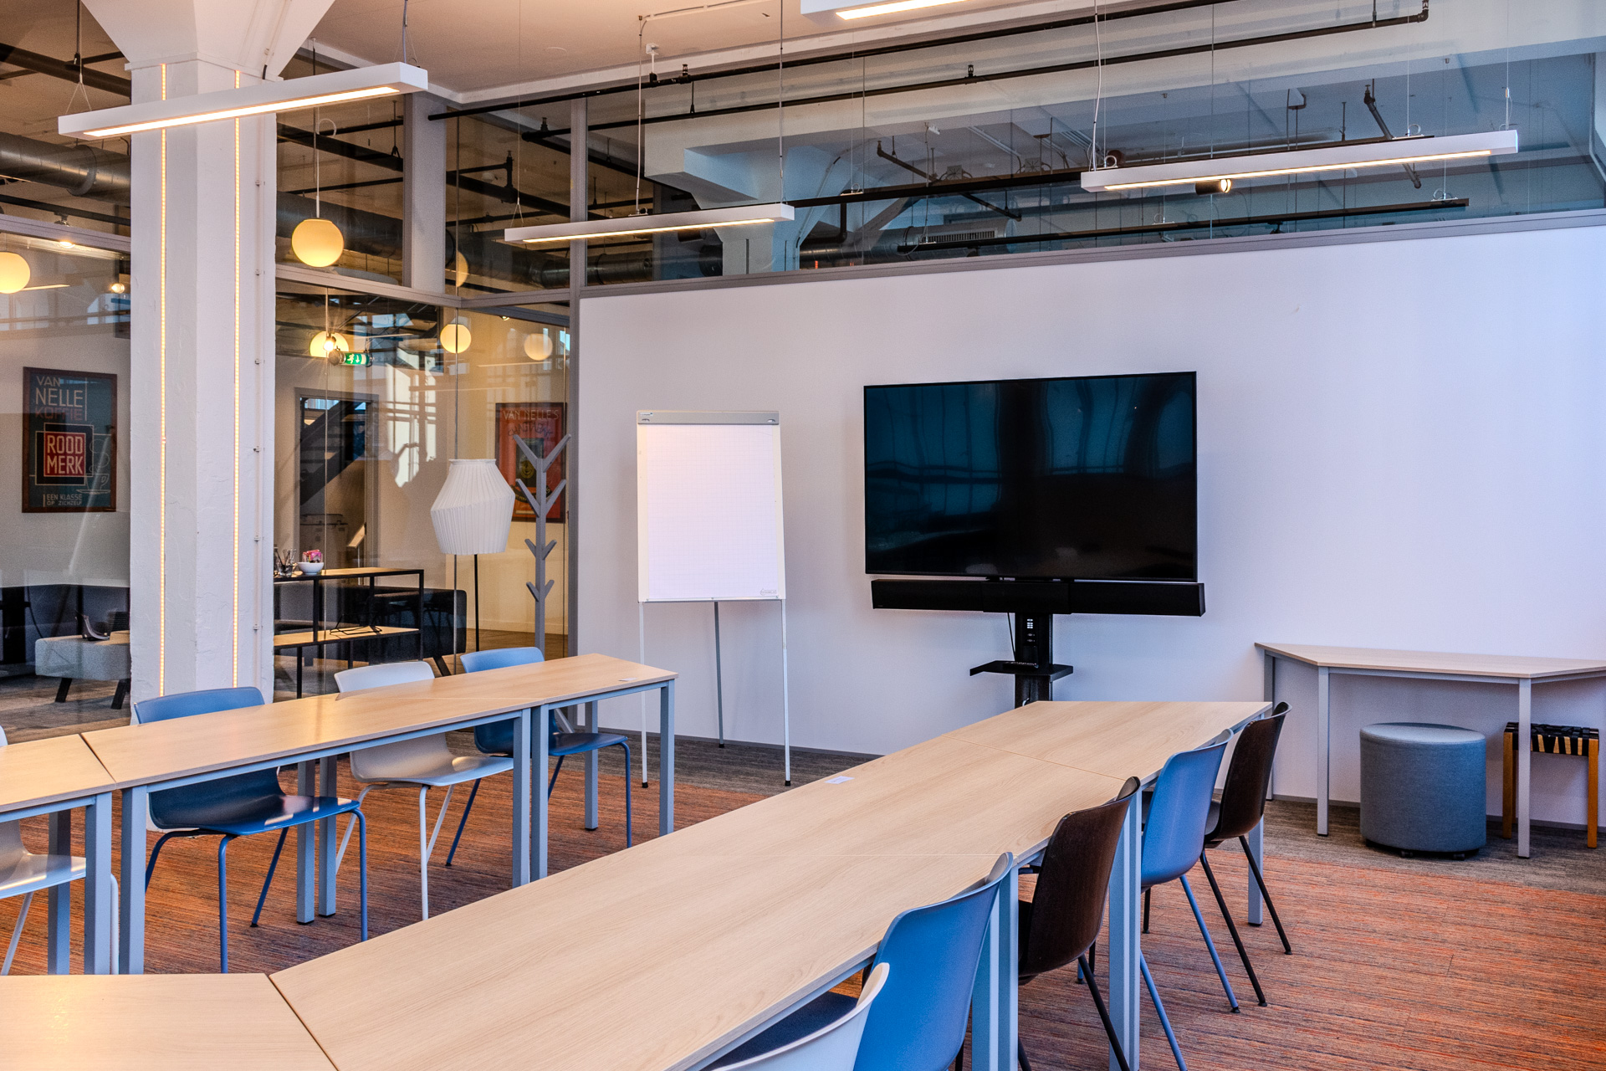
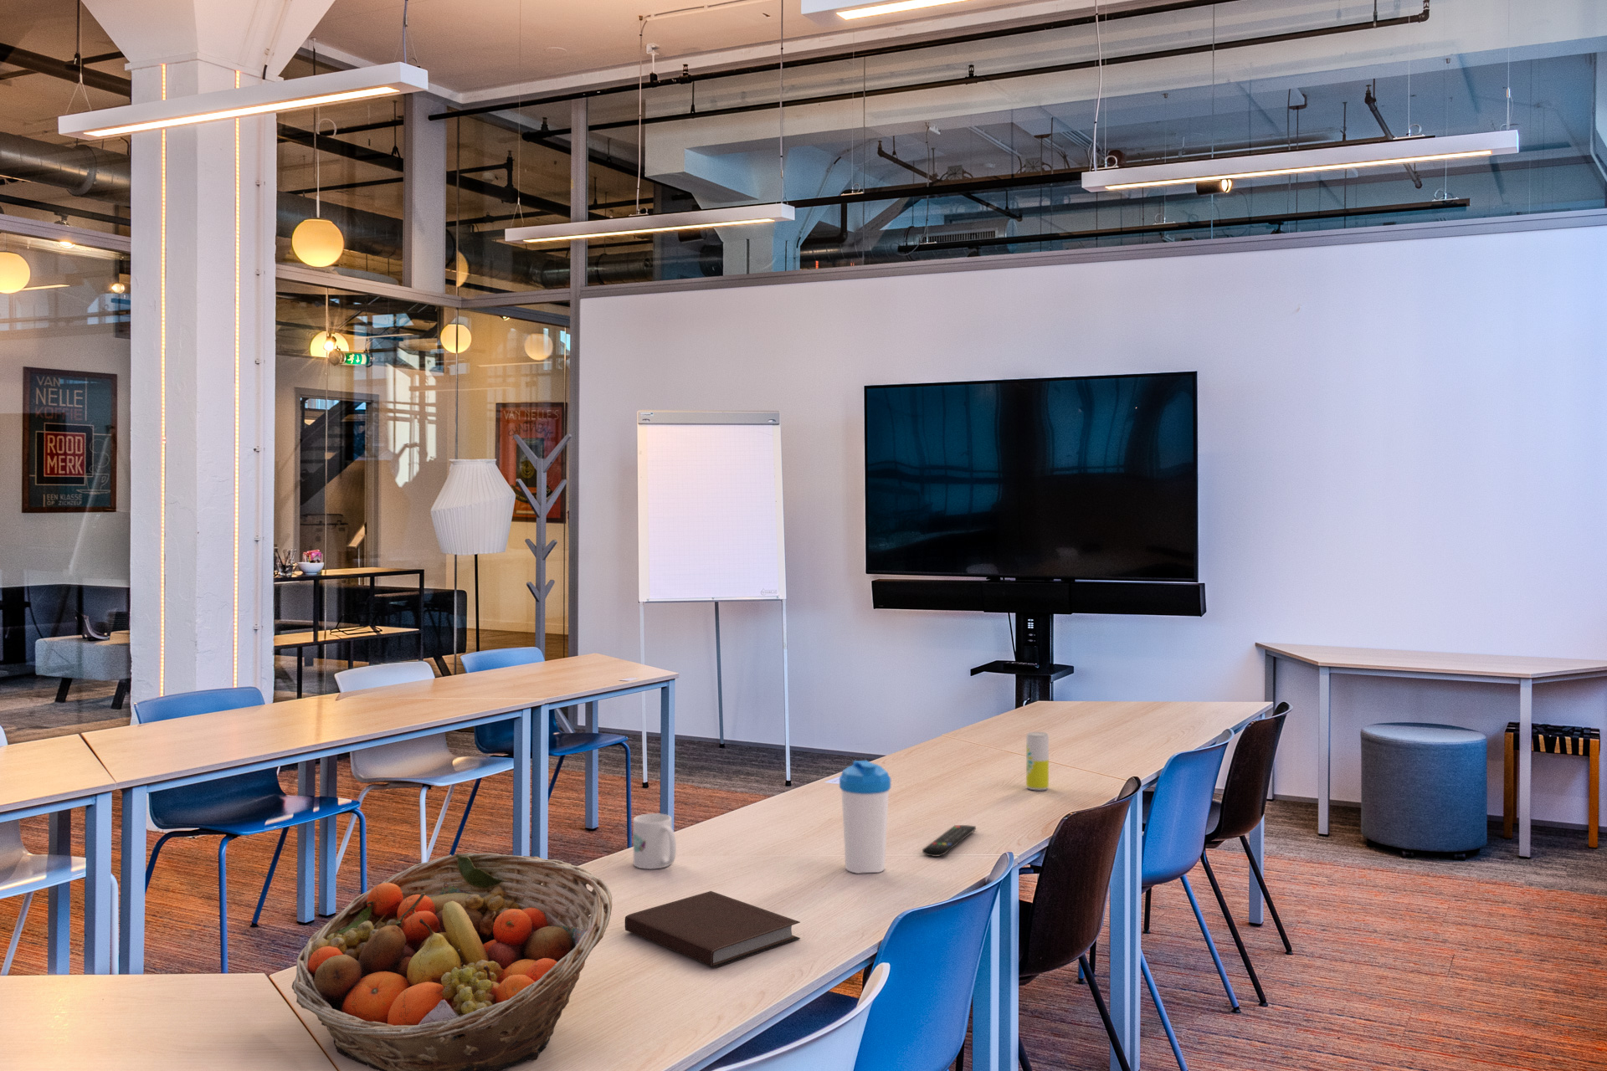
+ fruit basket (456, 959)
+ notebook (711, 926)
+ remote control (949, 839)
+ water bottle (864, 815)
+ beverage can (1037, 760)
+ mug (658, 842)
